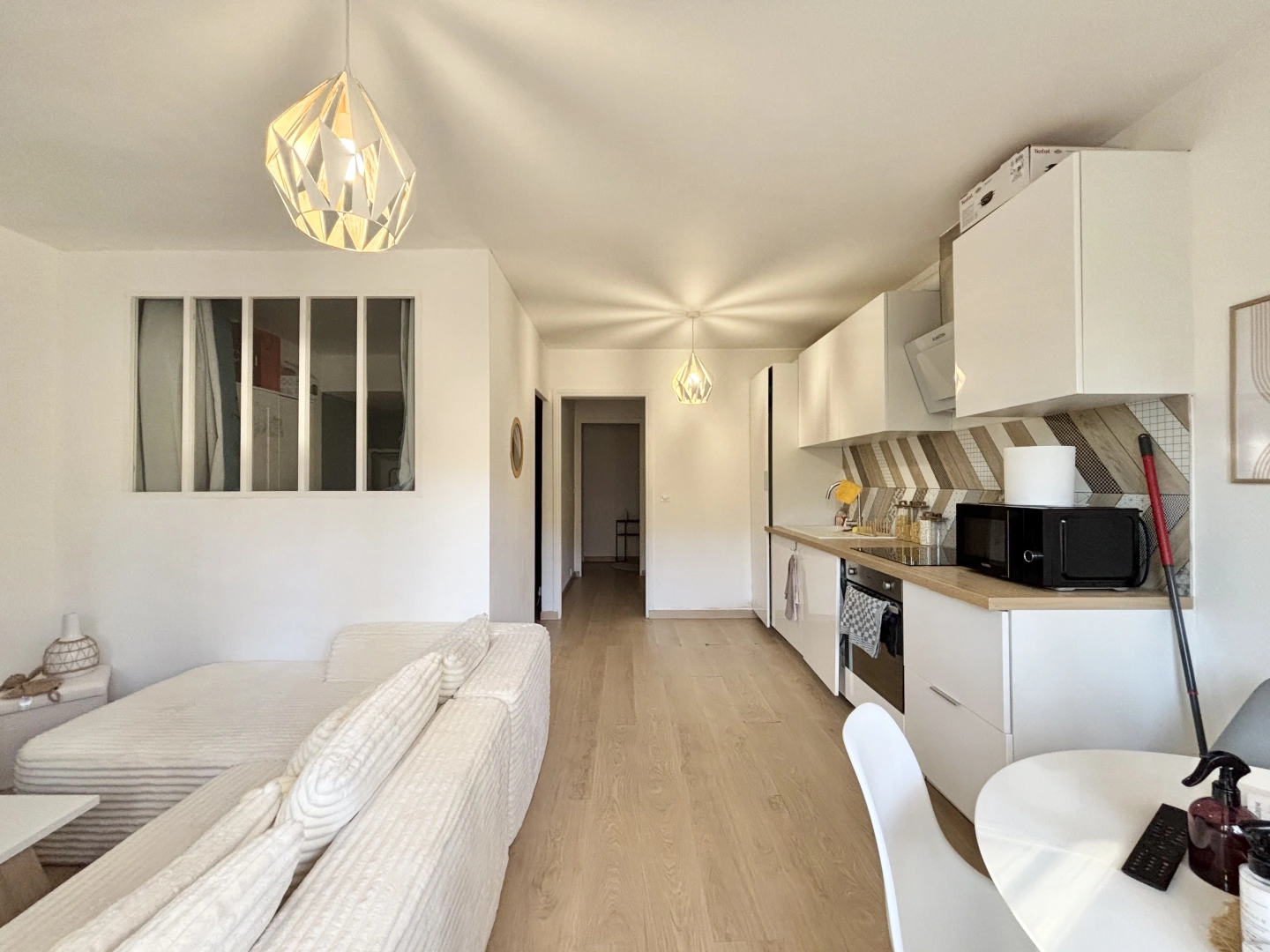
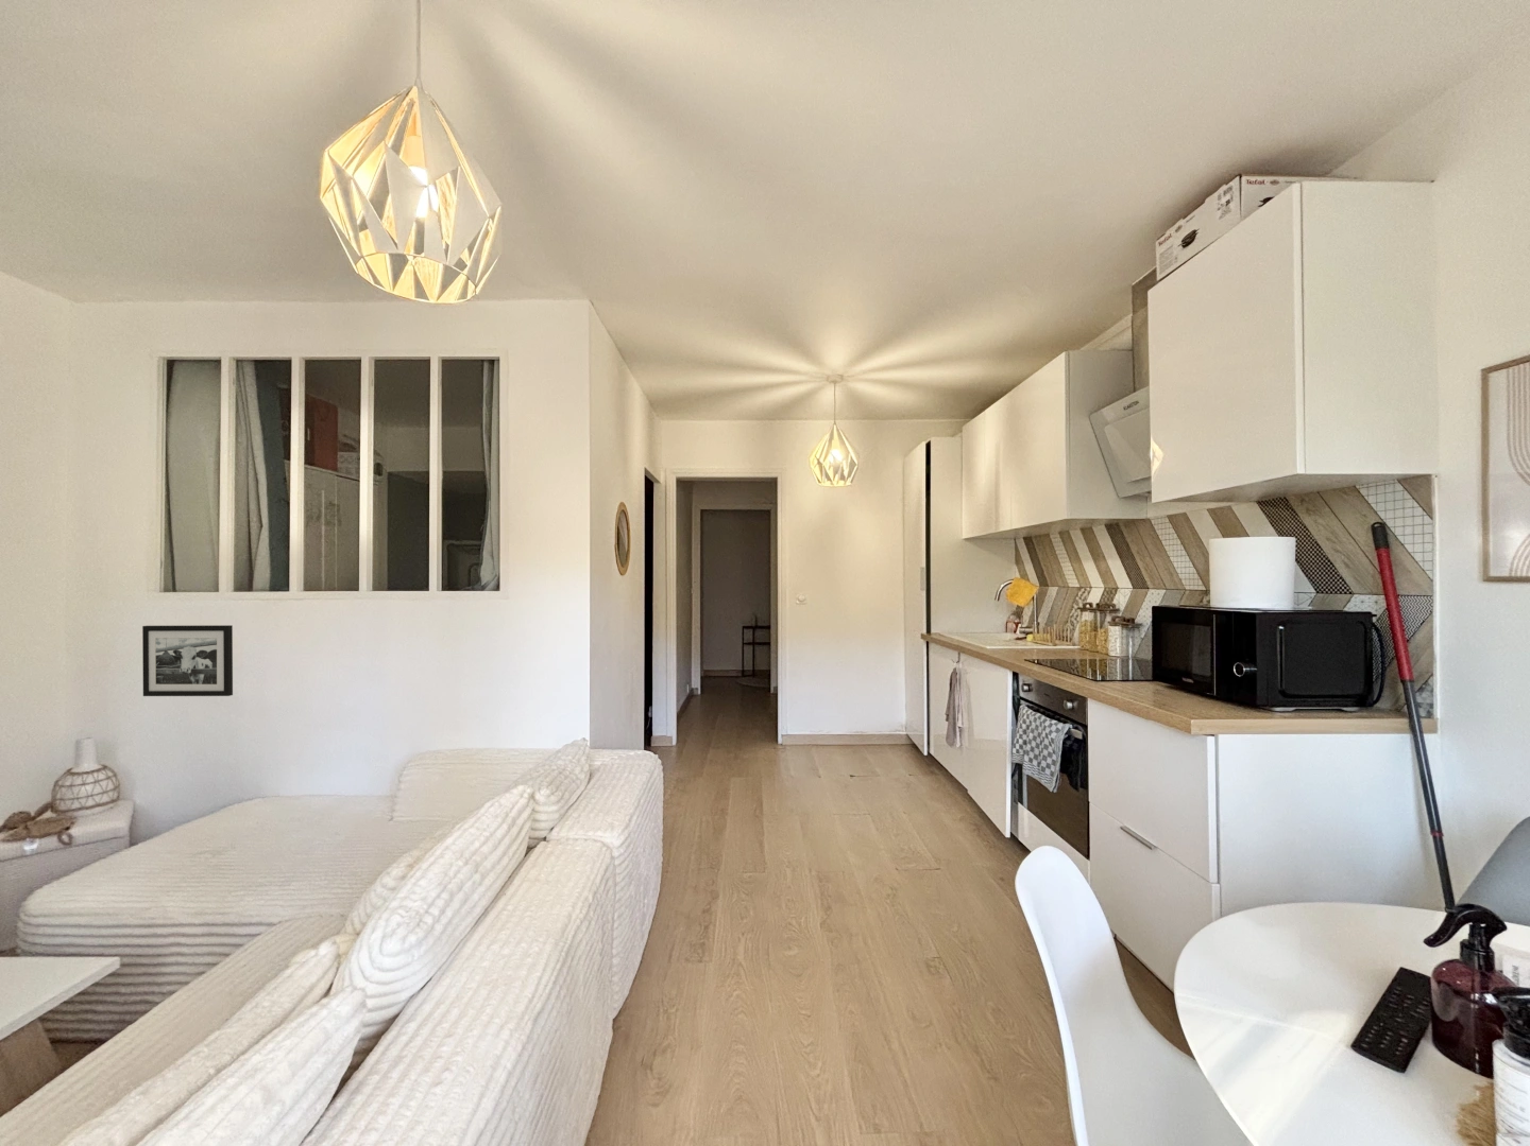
+ picture frame (187, 660)
